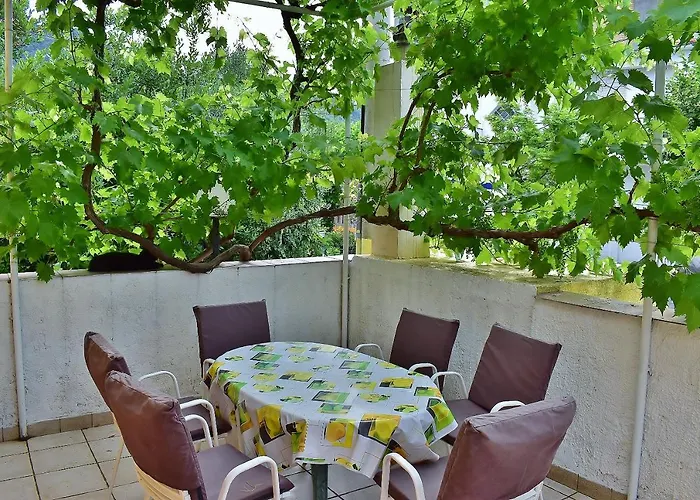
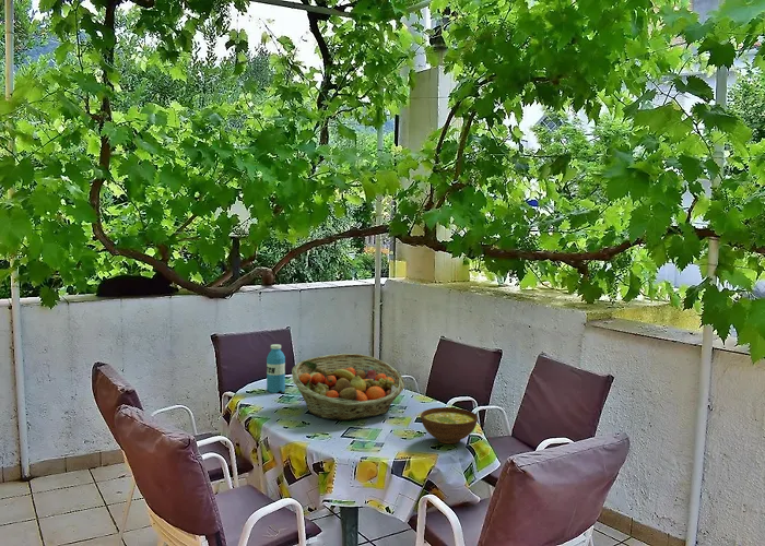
+ water bottle (275, 368)
+ bowl (448, 428)
+ fruit basket (348, 385)
